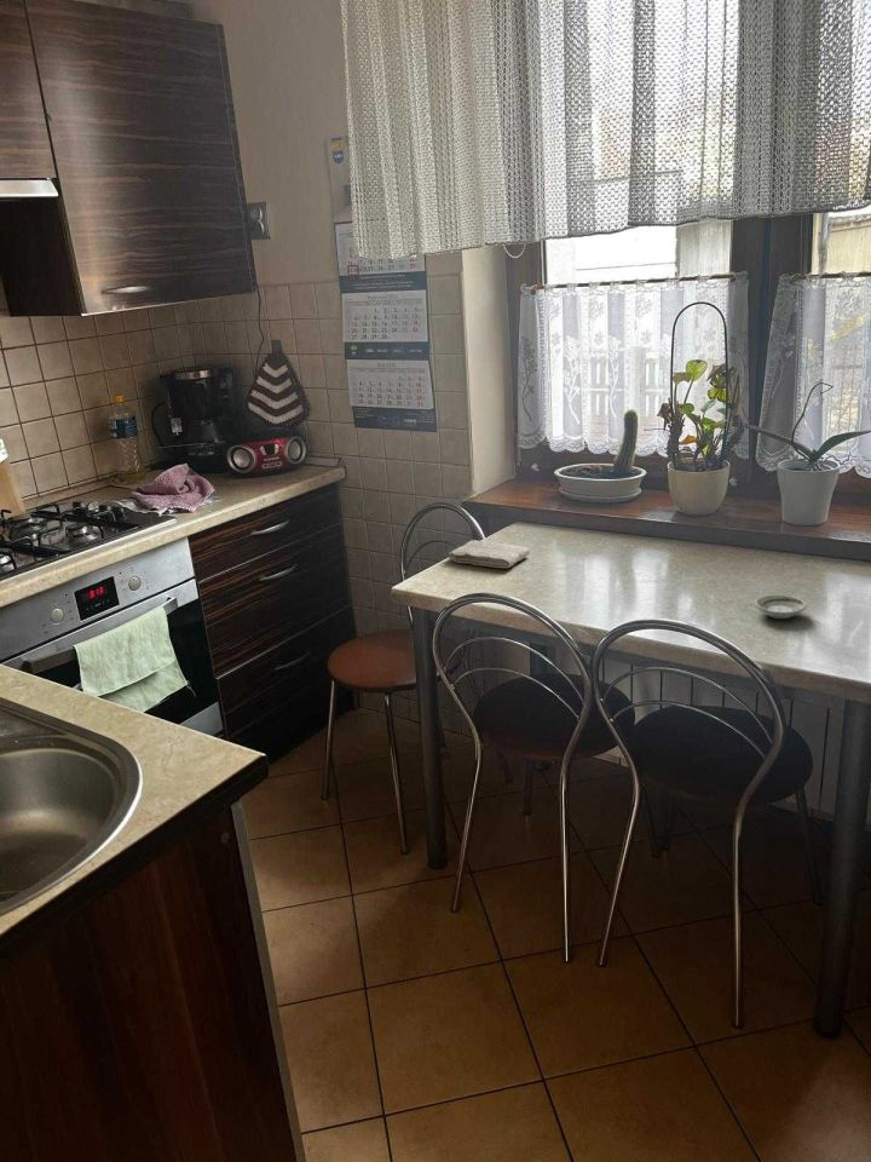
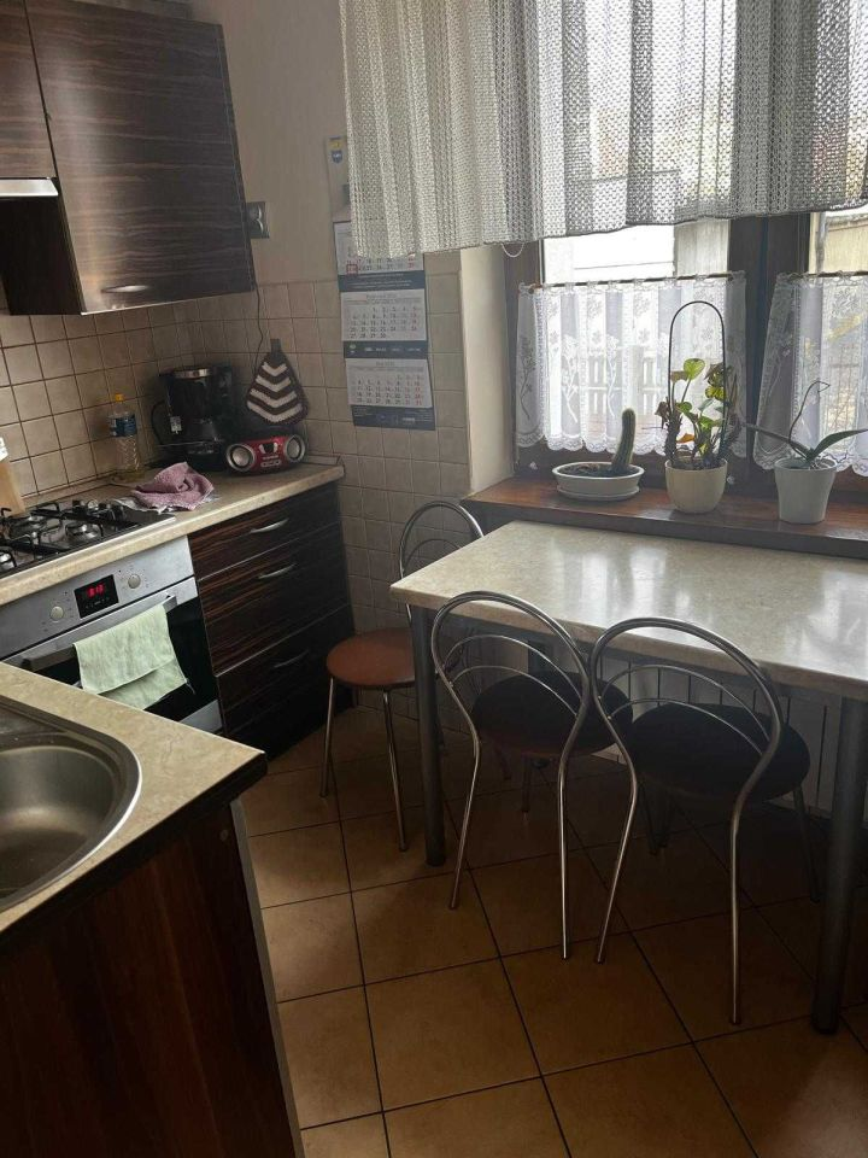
- saucer (779, 608)
- washcloth (489, 553)
